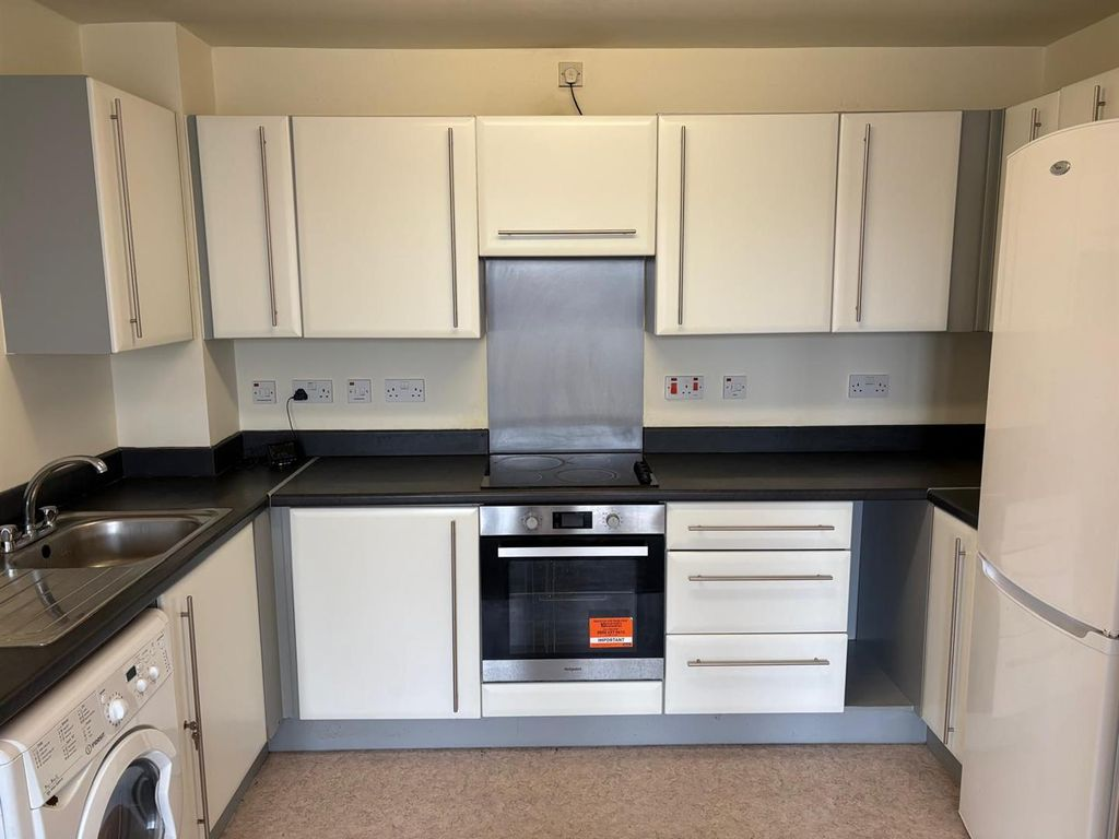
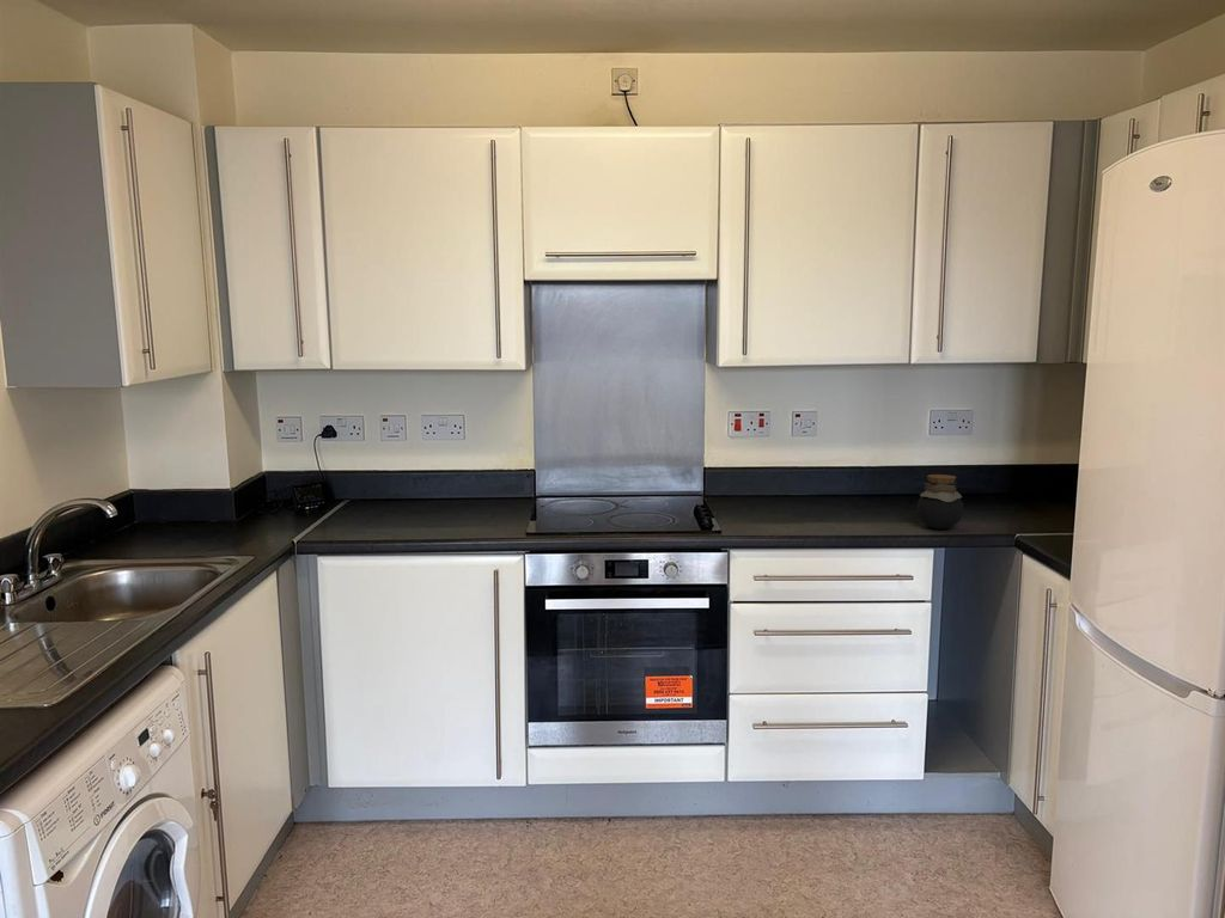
+ jar (939, 501)
